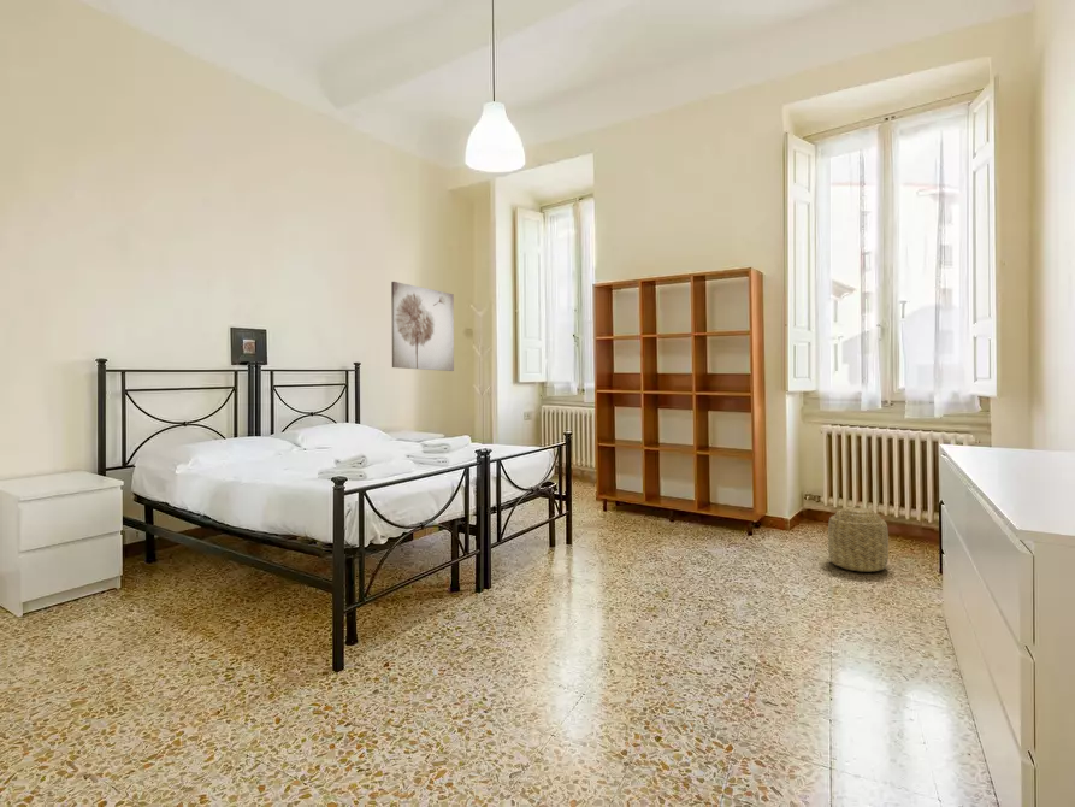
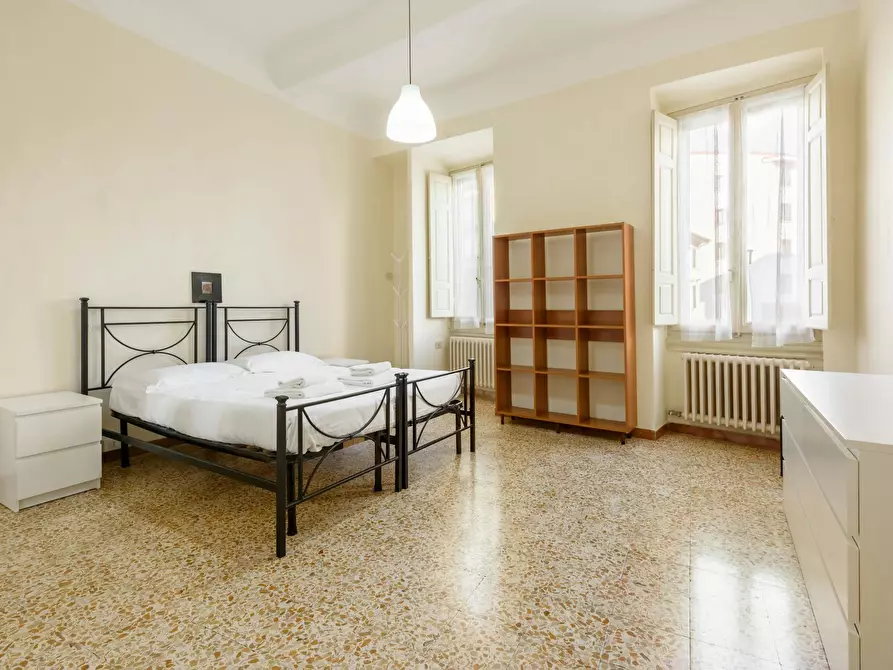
- basket (857, 535)
- wall art (424, 329)
